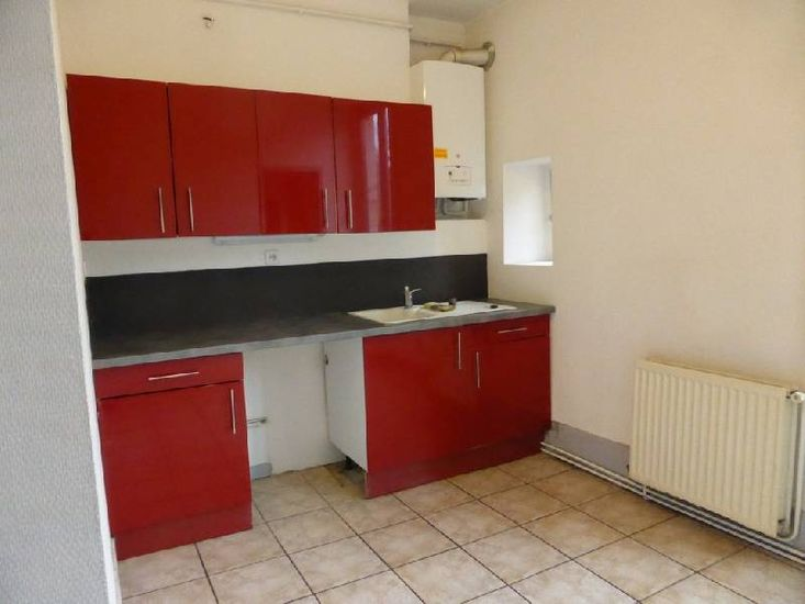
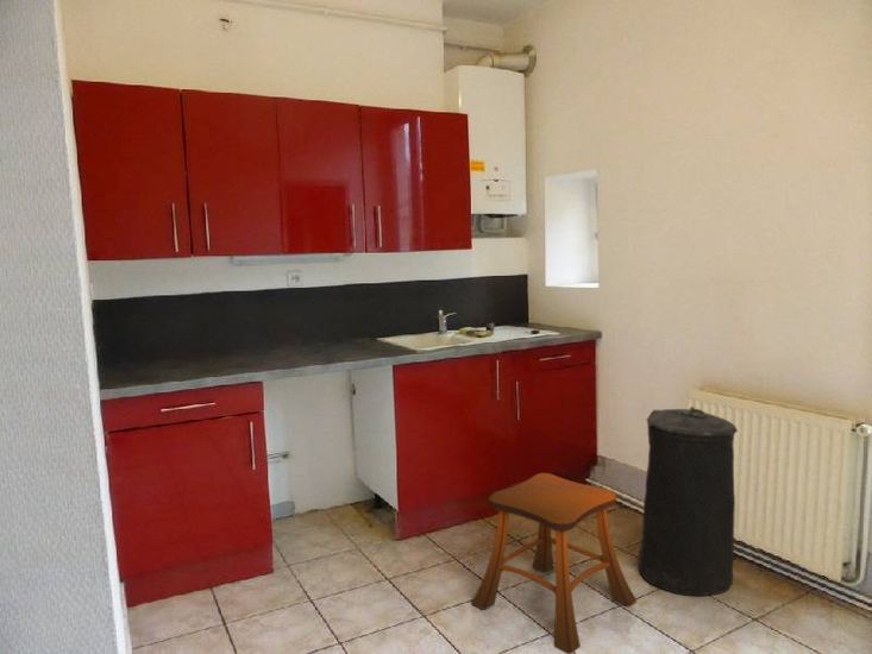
+ trash can (678, 488)
+ stool (551, 547)
